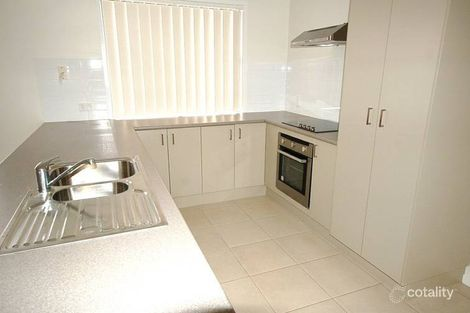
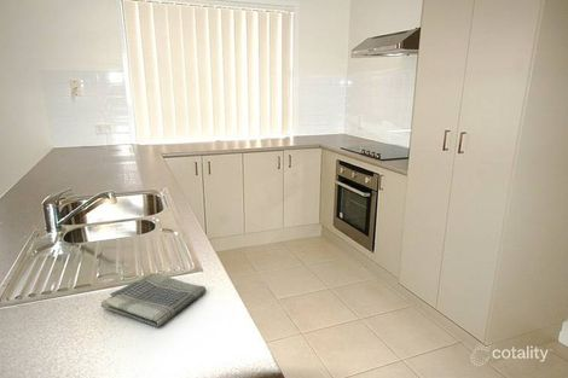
+ dish towel (155, 295)
